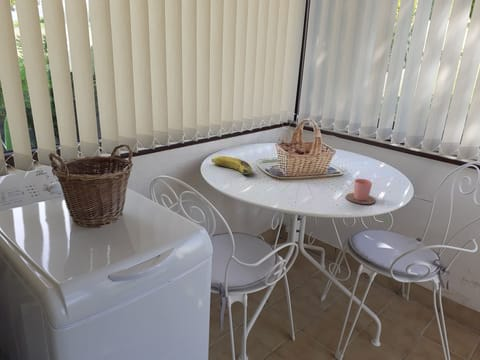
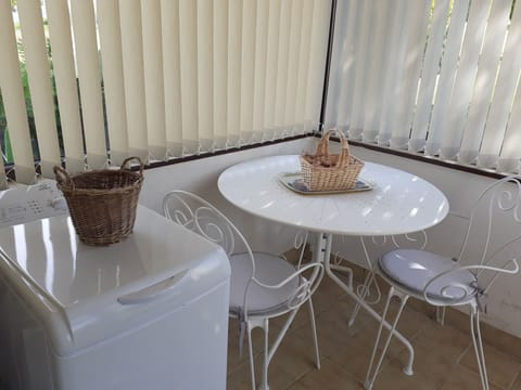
- fruit (229, 165)
- cup (361, 190)
